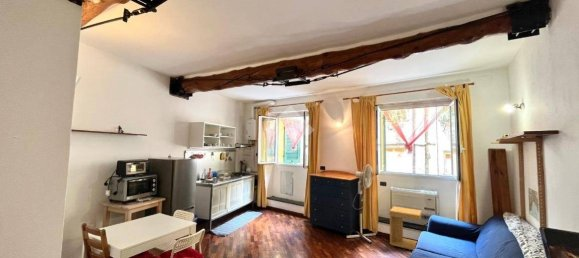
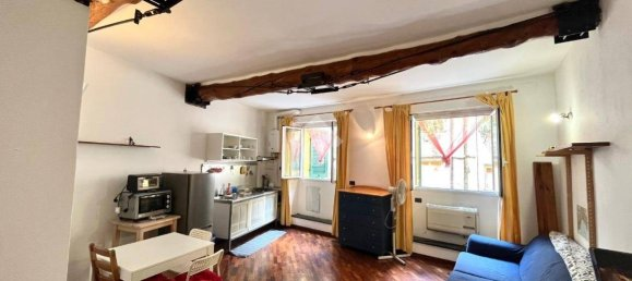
- side table (402, 228)
